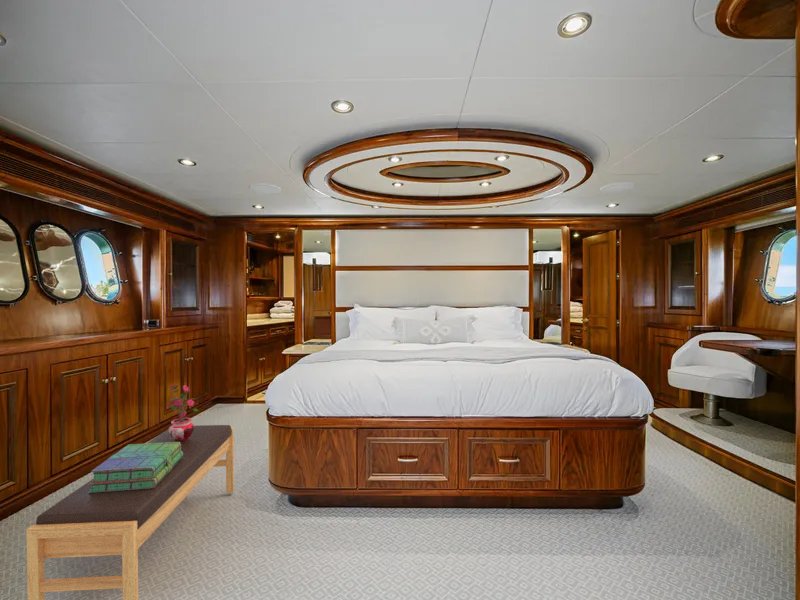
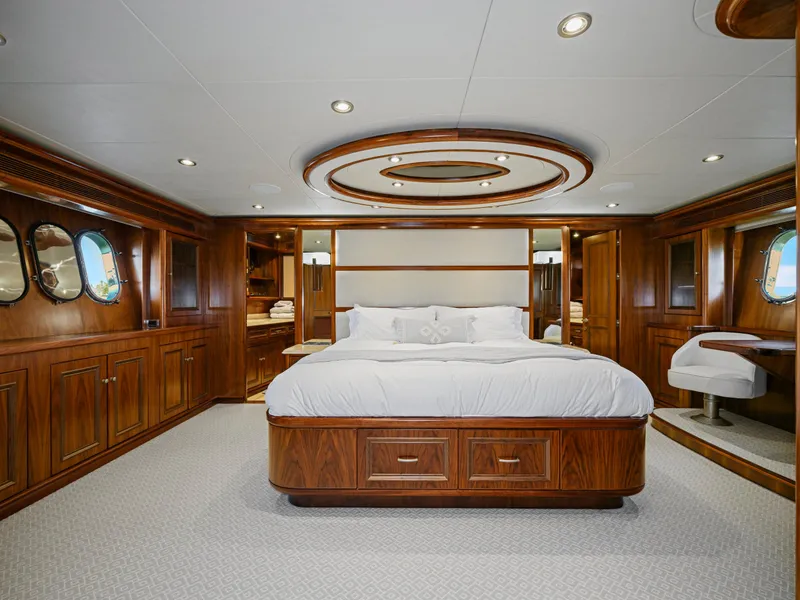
- bench (159, 501)
- potted plant (183, 411)
- stack of books (140, 464)
